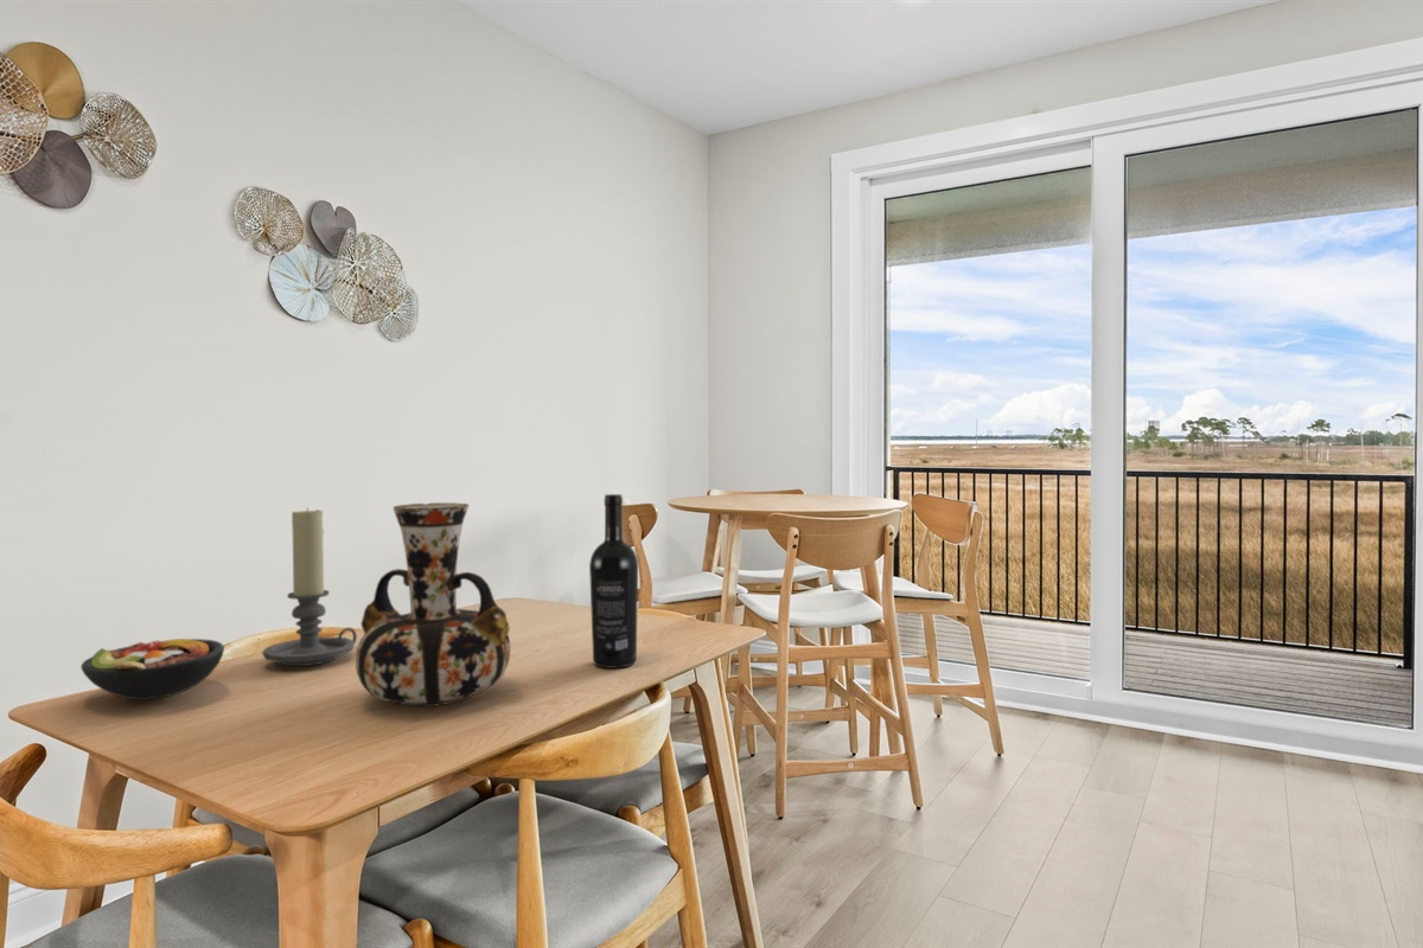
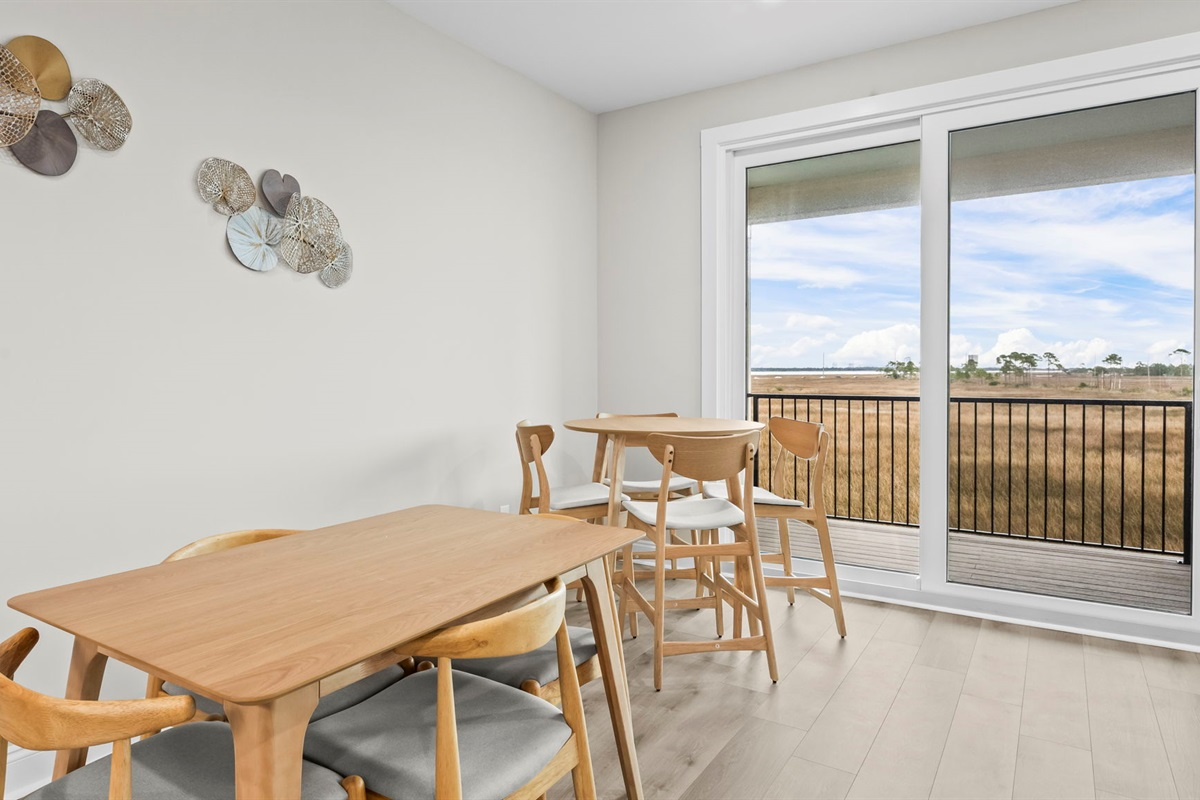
- candle holder (315, 582)
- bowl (153, 670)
- vase (434, 600)
- wine bottle (613, 578)
